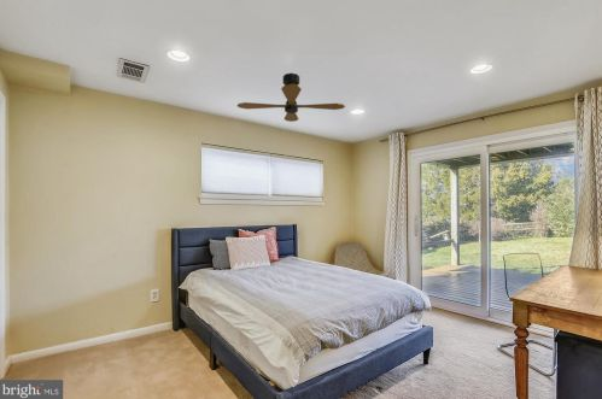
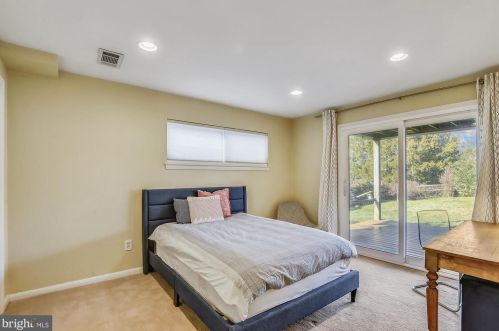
- ceiling fan (291, 93)
